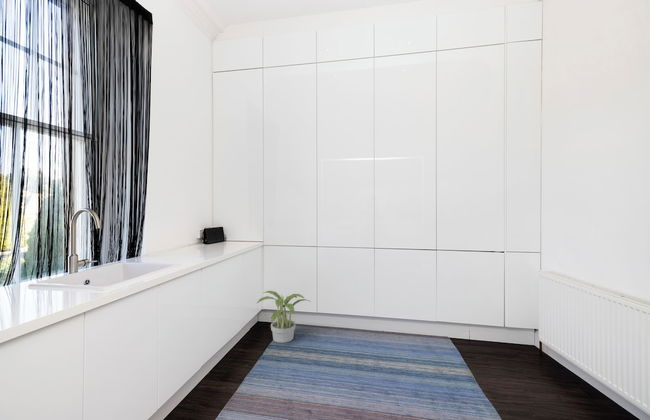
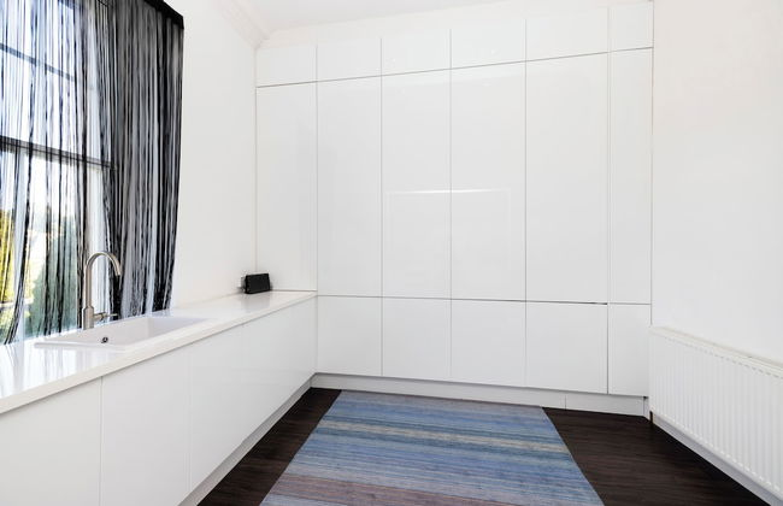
- potted plant (283, 315)
